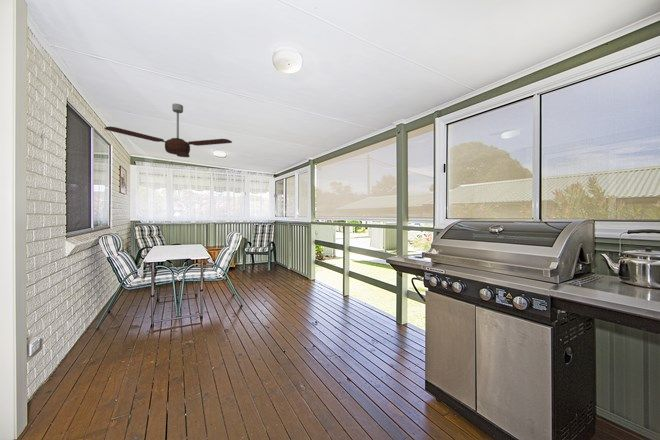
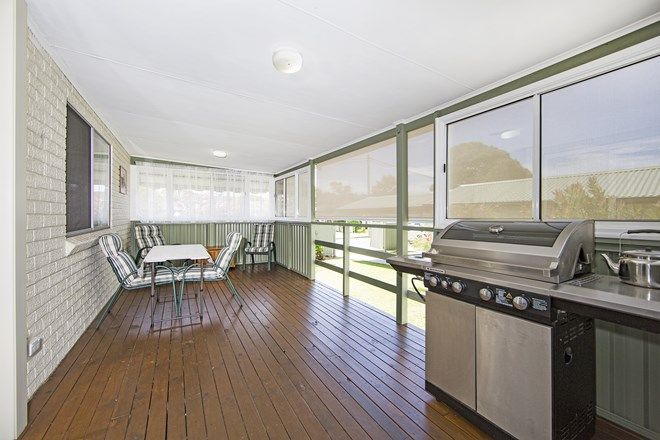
- ceiling fan (177, 130)
